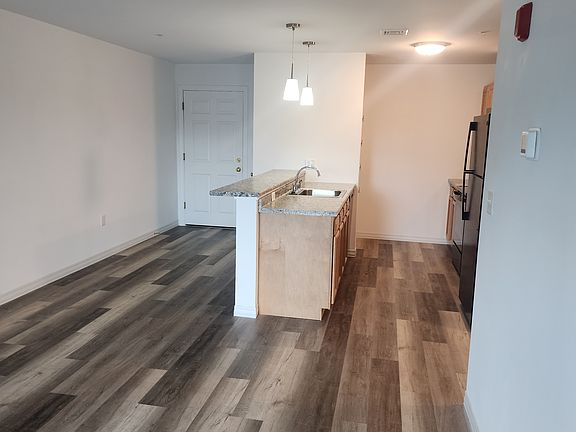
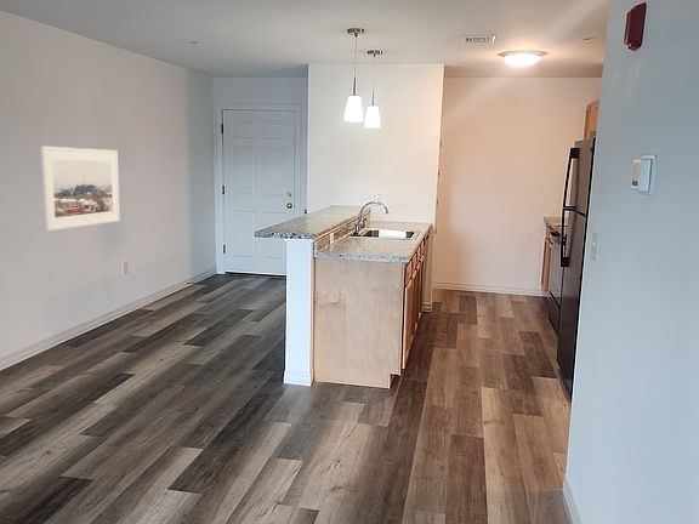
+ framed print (84, 187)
